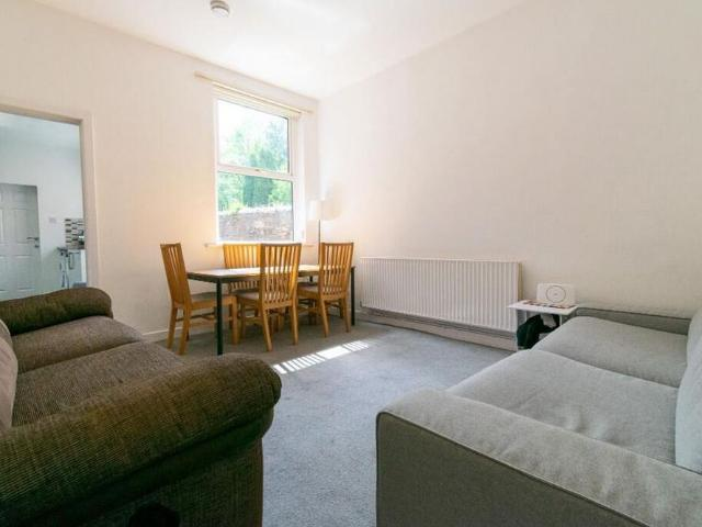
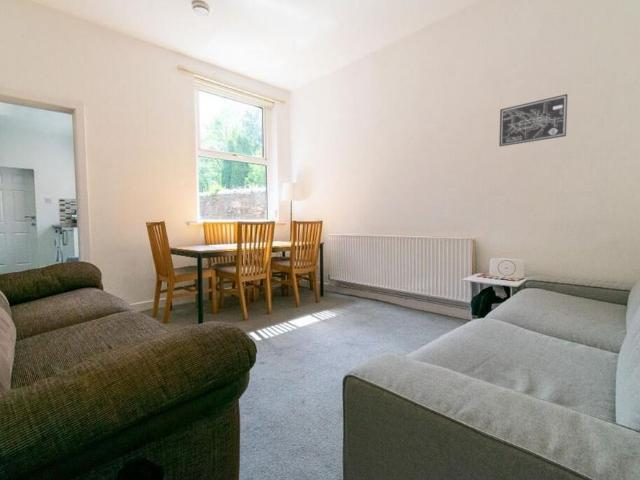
+ wall art (531, 122)
